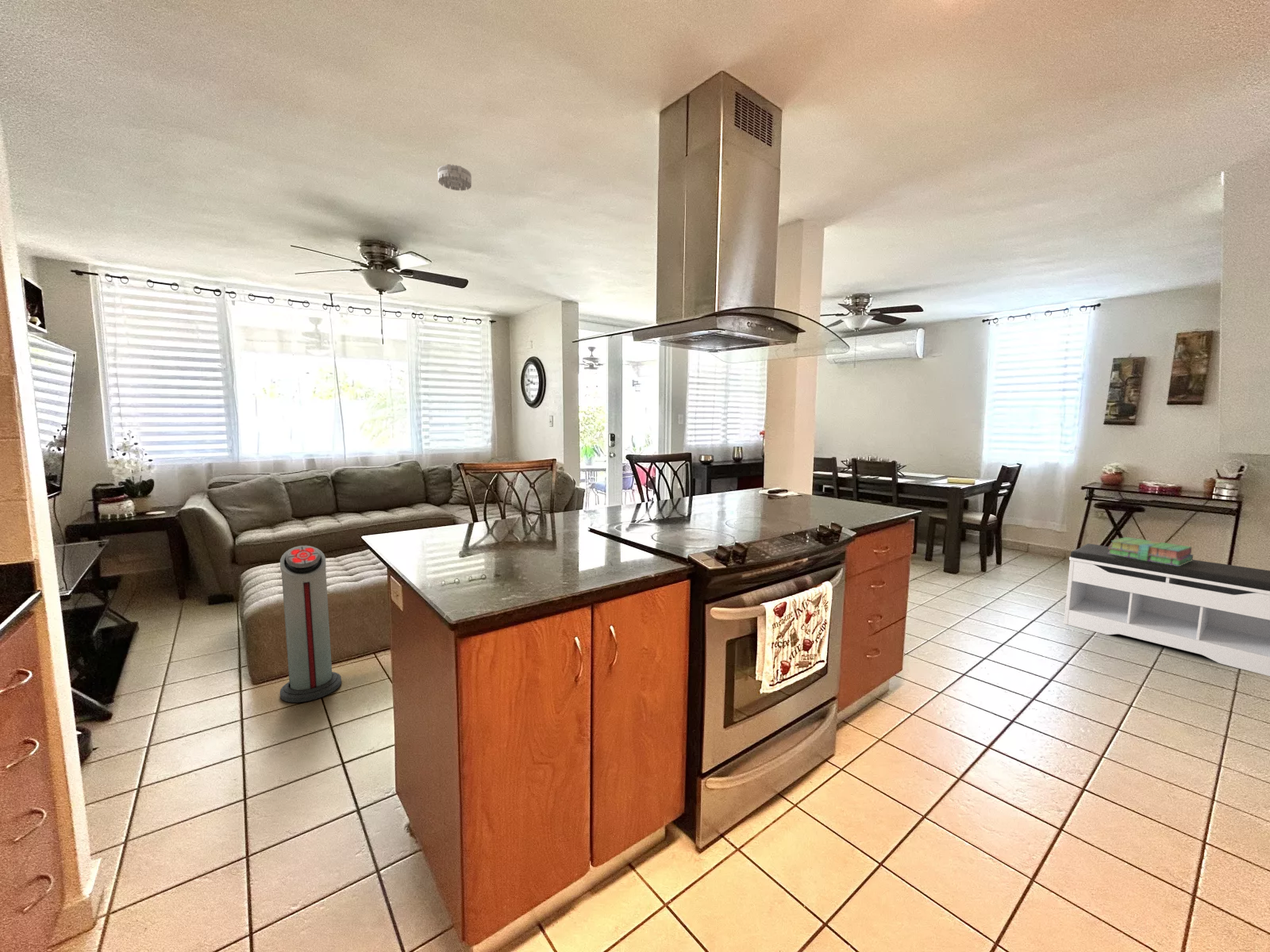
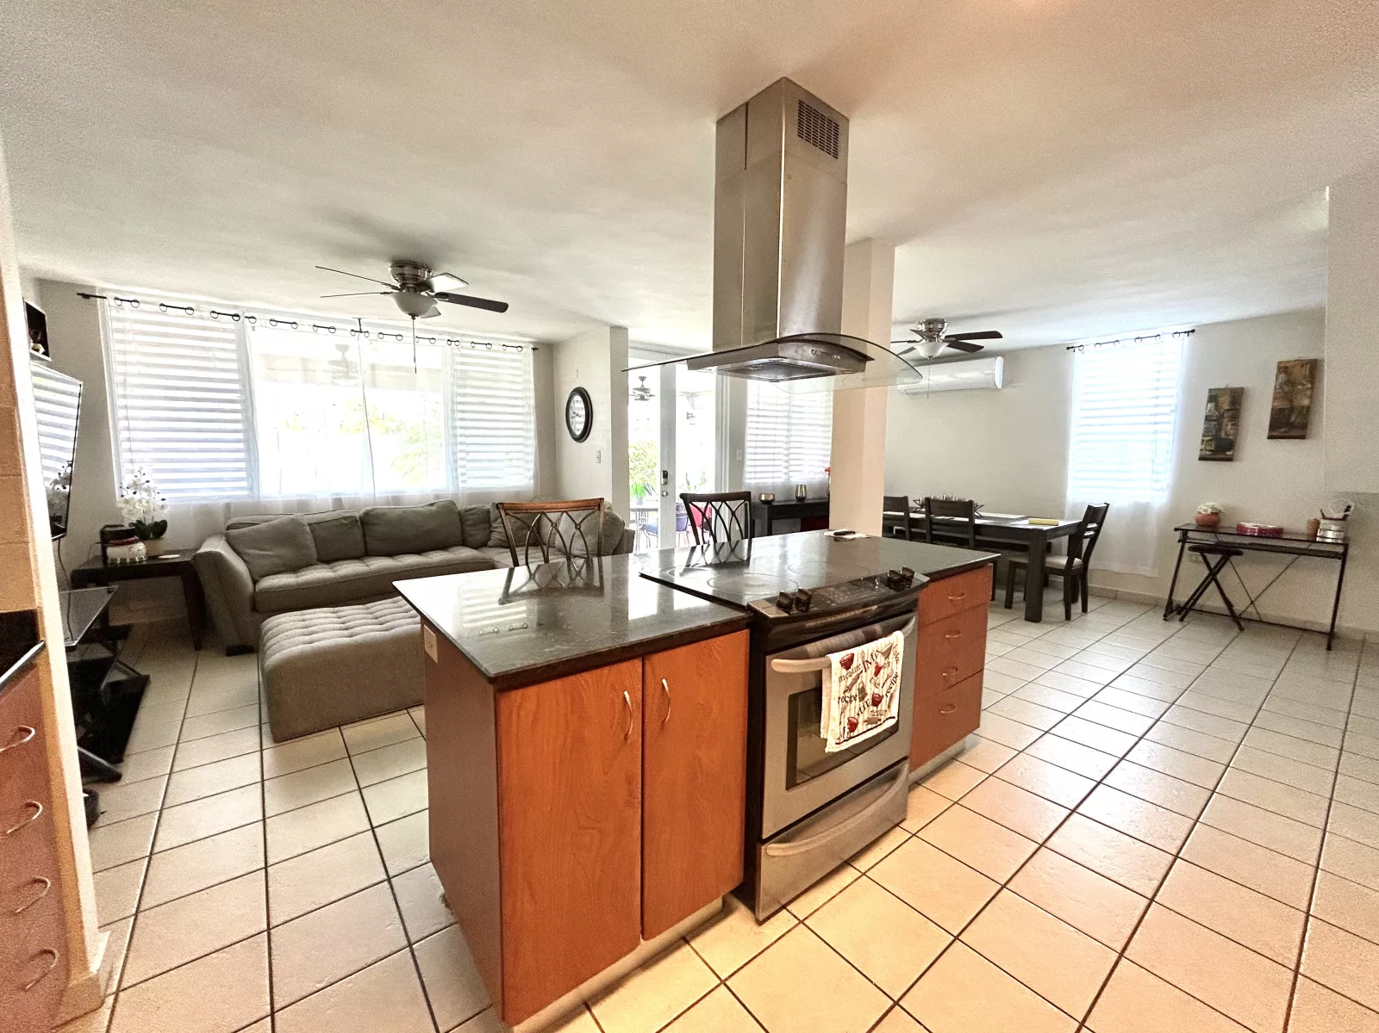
- bench (1169, 601)
- stack of books (1149, 550)
- air purifier (306, 619)
- smoke detector (455, 177)
